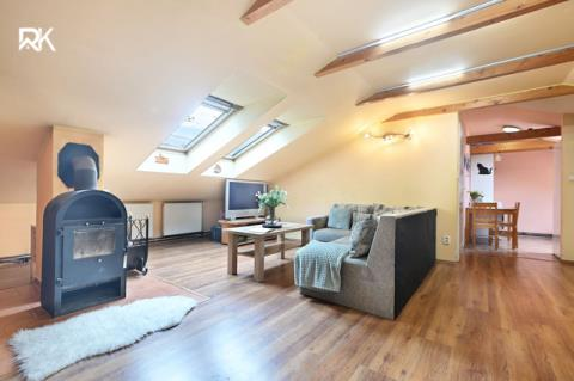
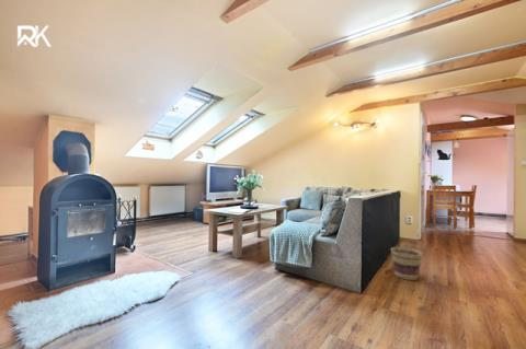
+ basket (405, 263)
